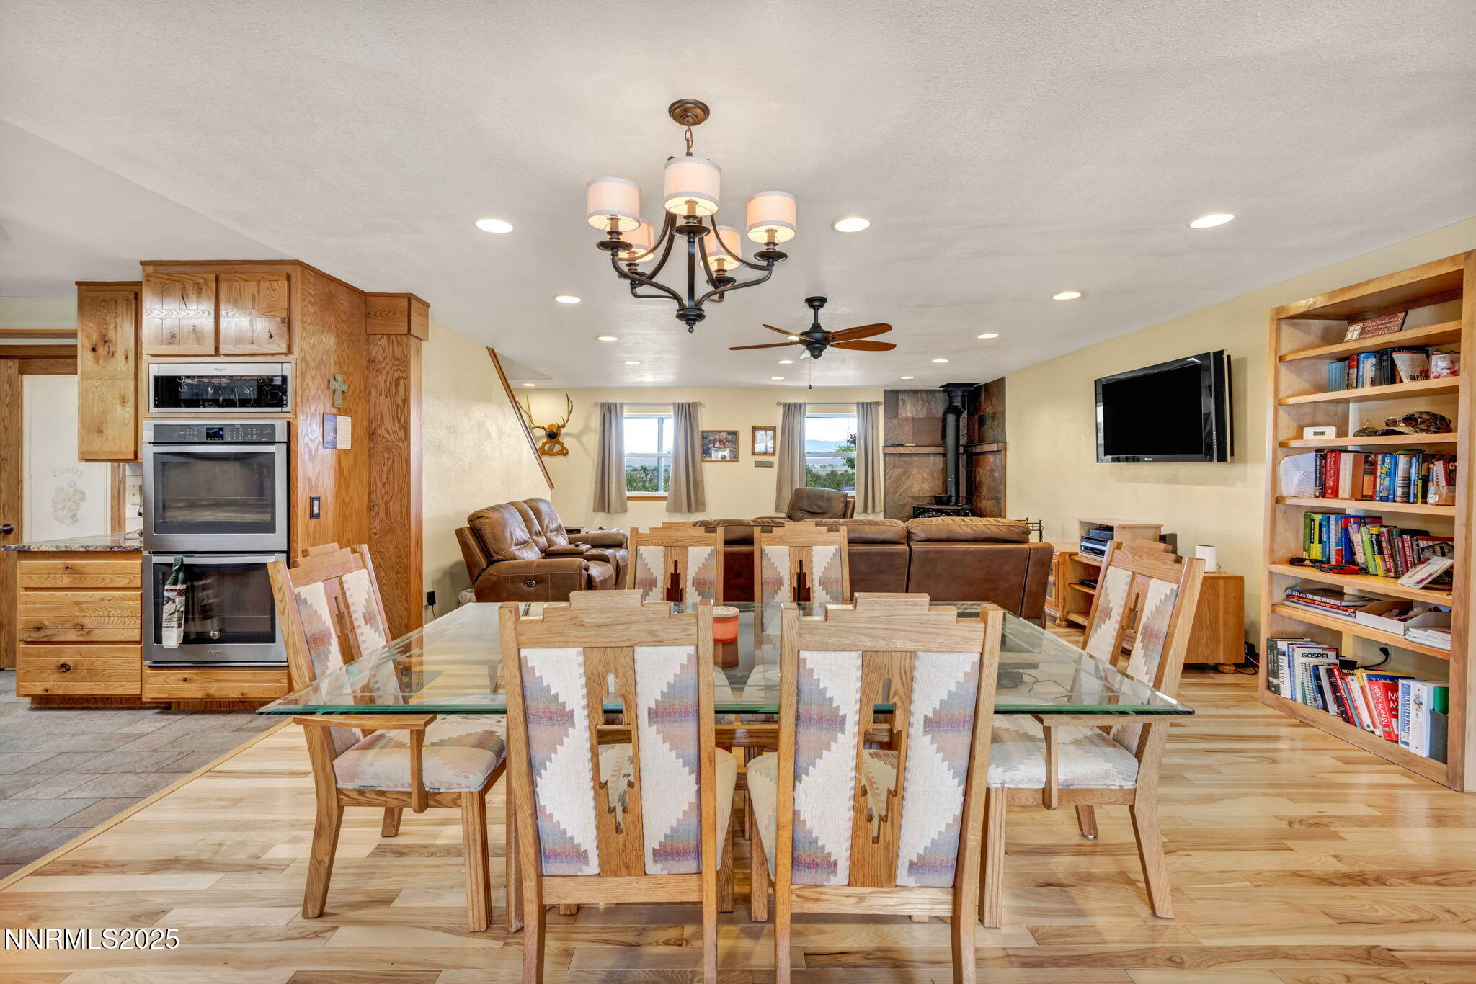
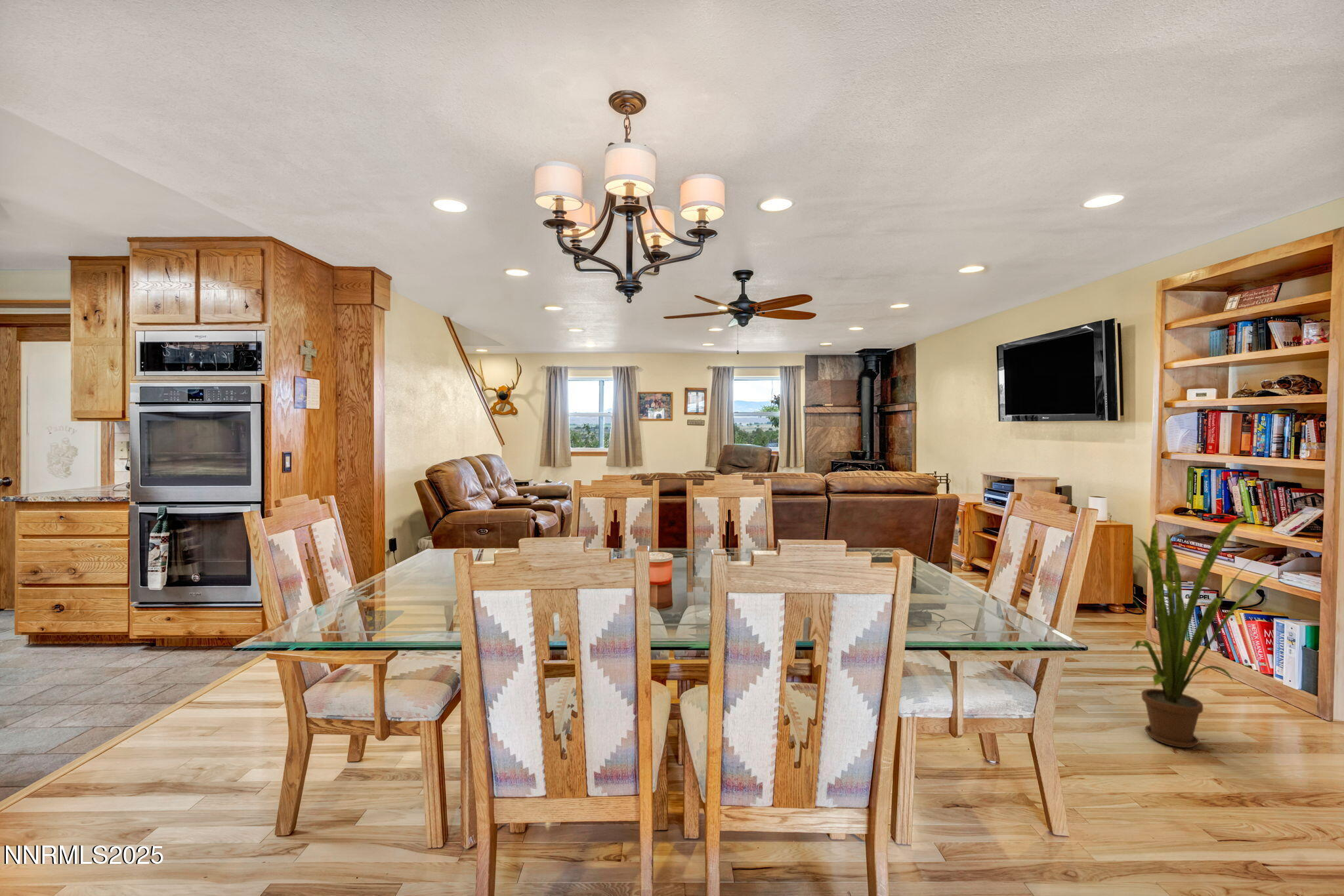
+ house plant (1179, 626)
